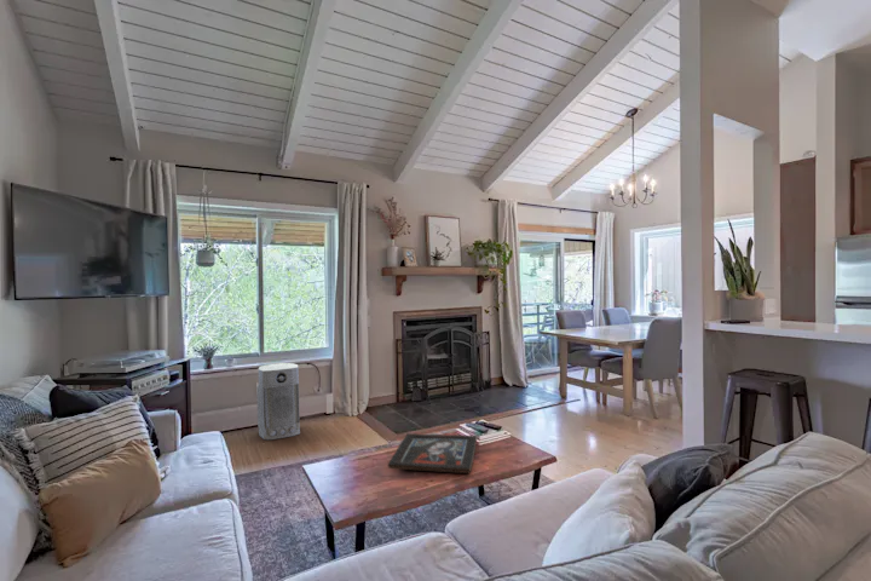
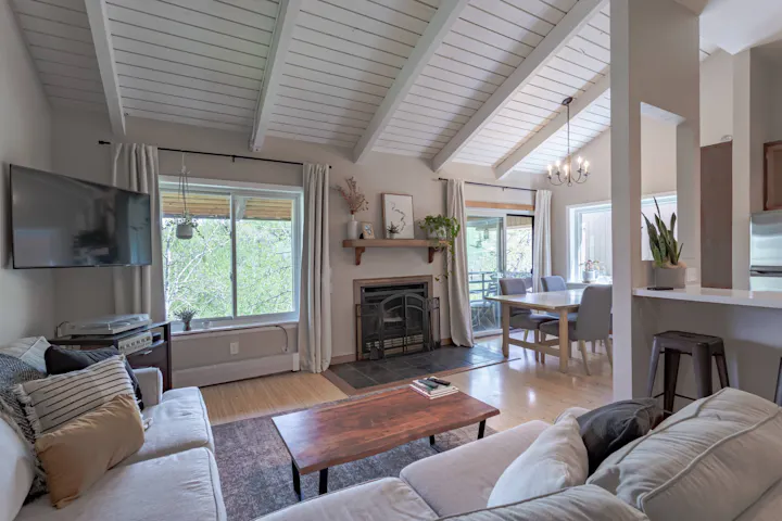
- air purifier (278, 398)
- religious icon (436, 450)
